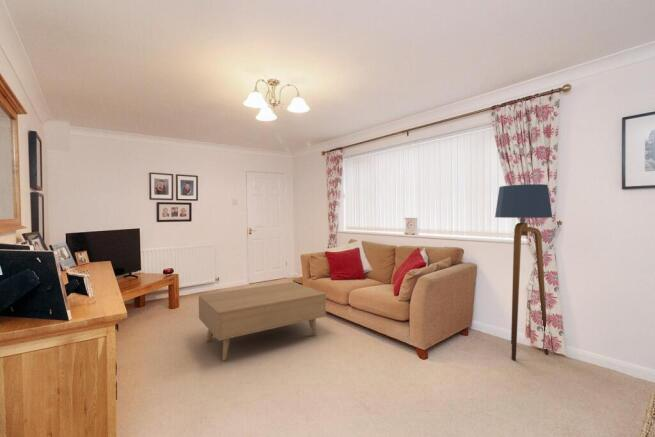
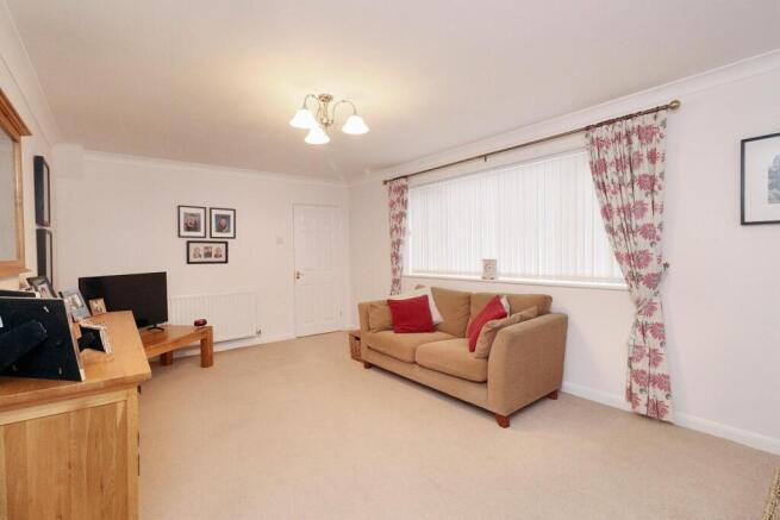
- coffee table (262, 315)
- floor lamp (519, 270)
